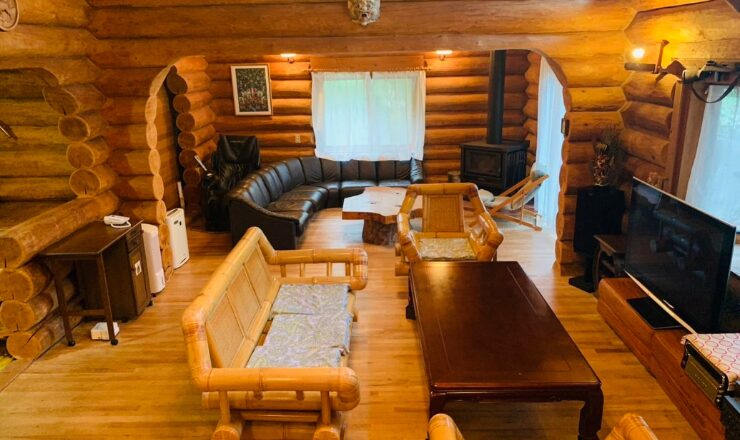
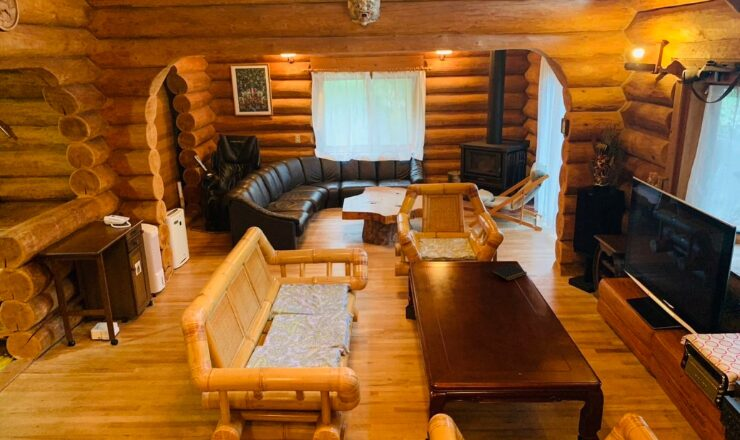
+ notepad (509, 272)
